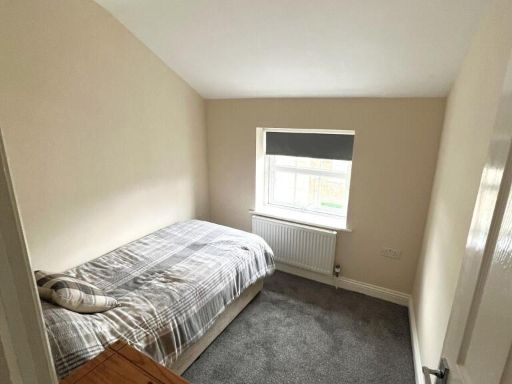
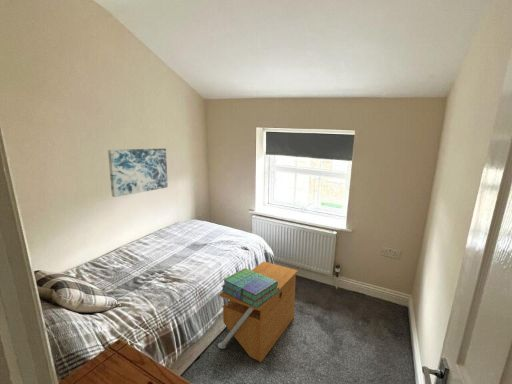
+ wall art (140, 170)
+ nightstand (260, 305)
+ stack of books (250, 285)
